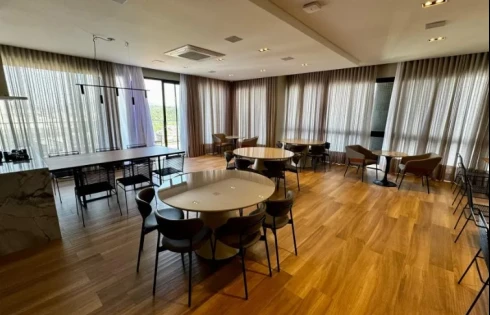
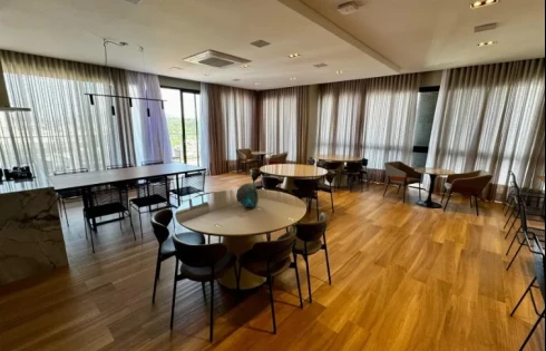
+ decorative bowl (248, 194)
